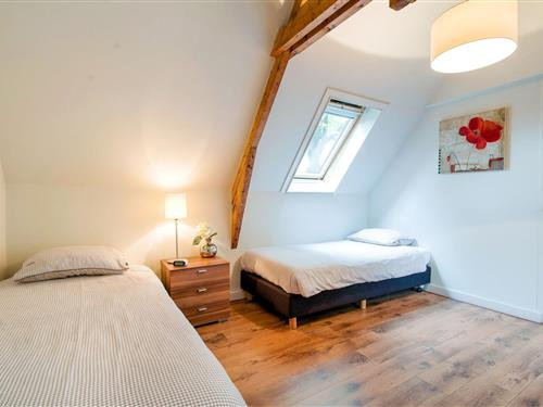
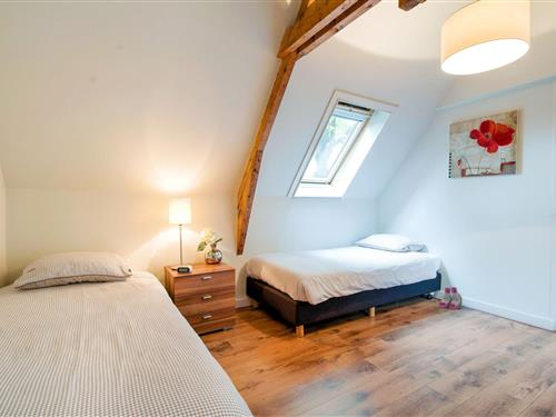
+ boots (449, 296)
